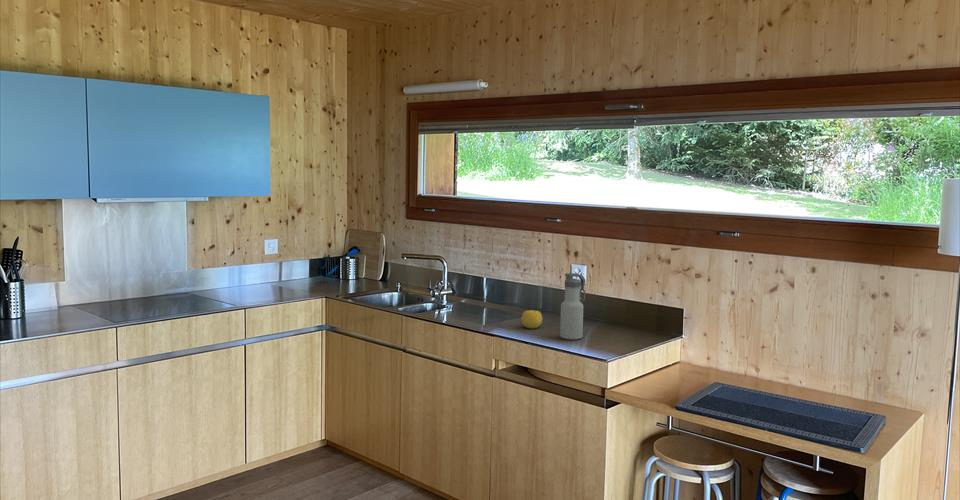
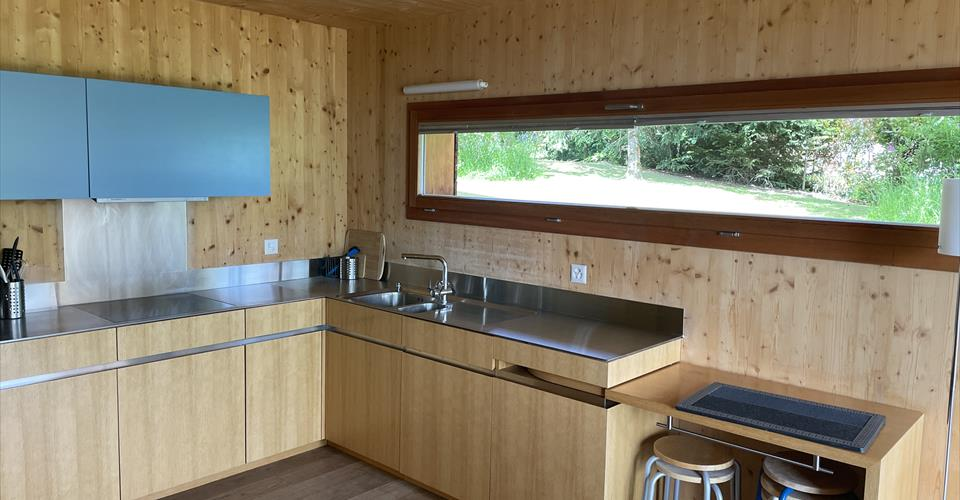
- water bottle (572, 305)
- fruit (531, 318)
